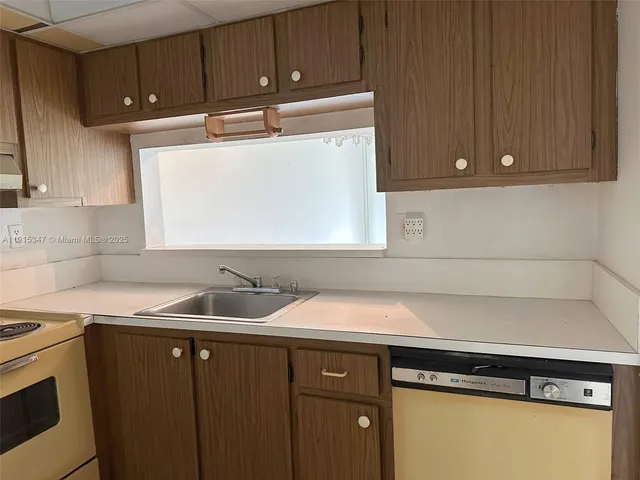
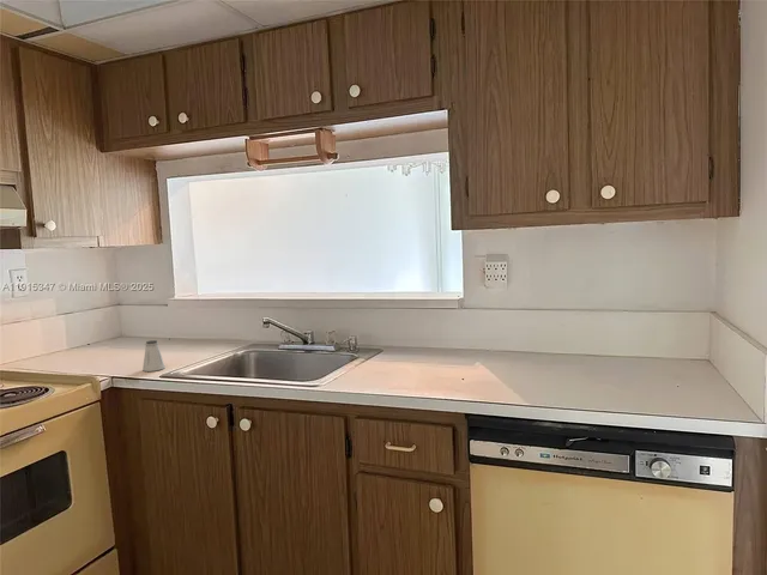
+ saltshaker (152, 355)
